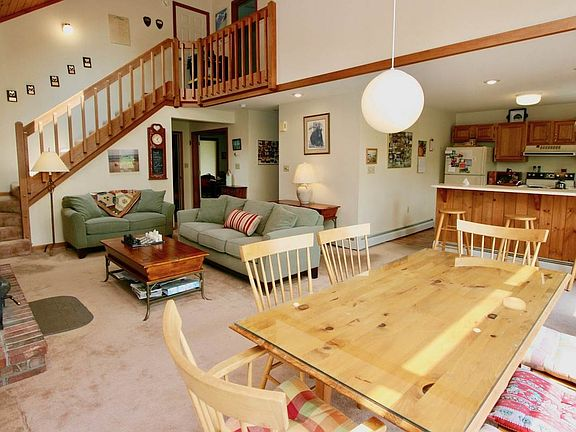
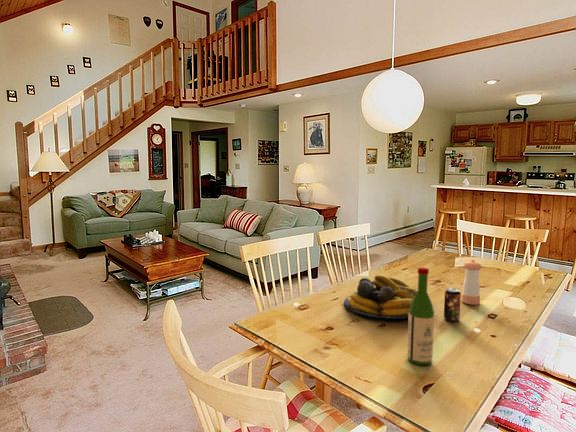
+ fruit bowl (384, 291)
+ beverage can (452, 304)
+ wine bottle (421, 314)
+ pepper shaker (471, 281)
